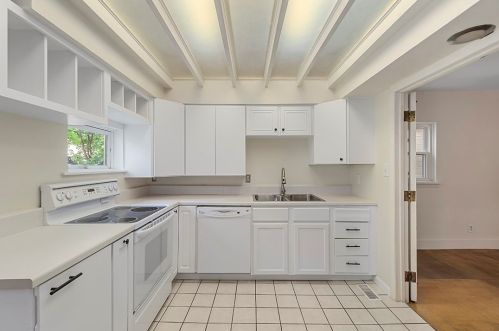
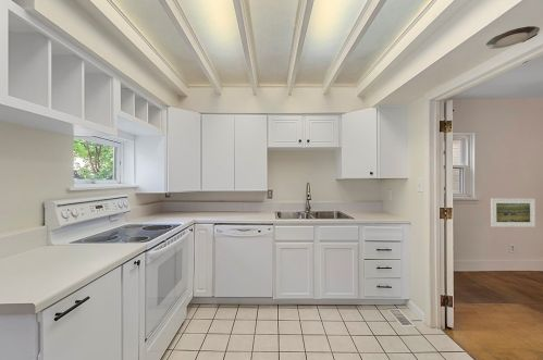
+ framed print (513, 212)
